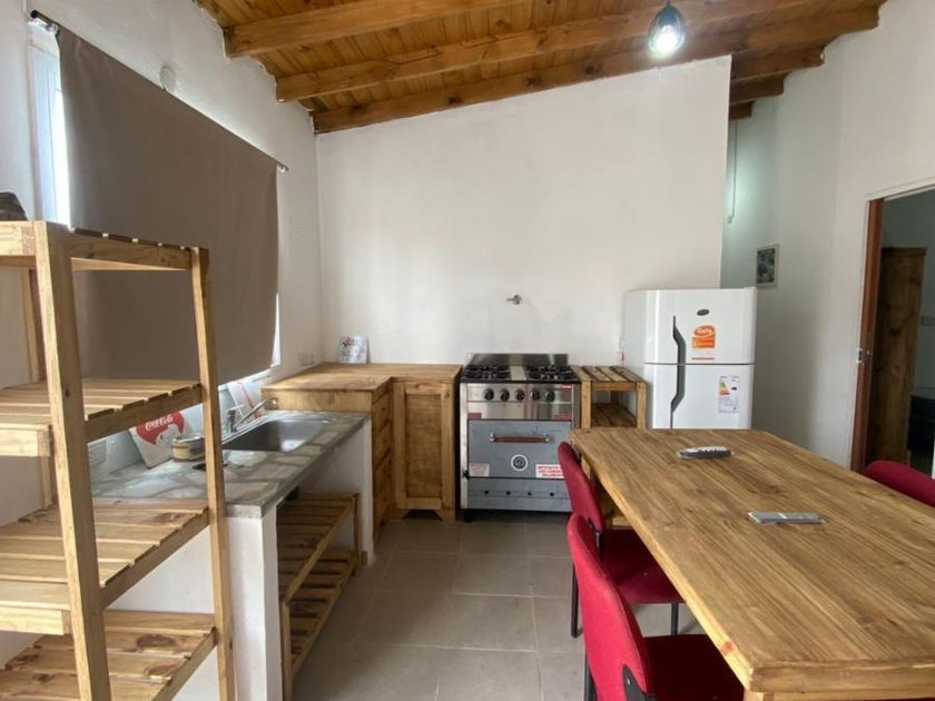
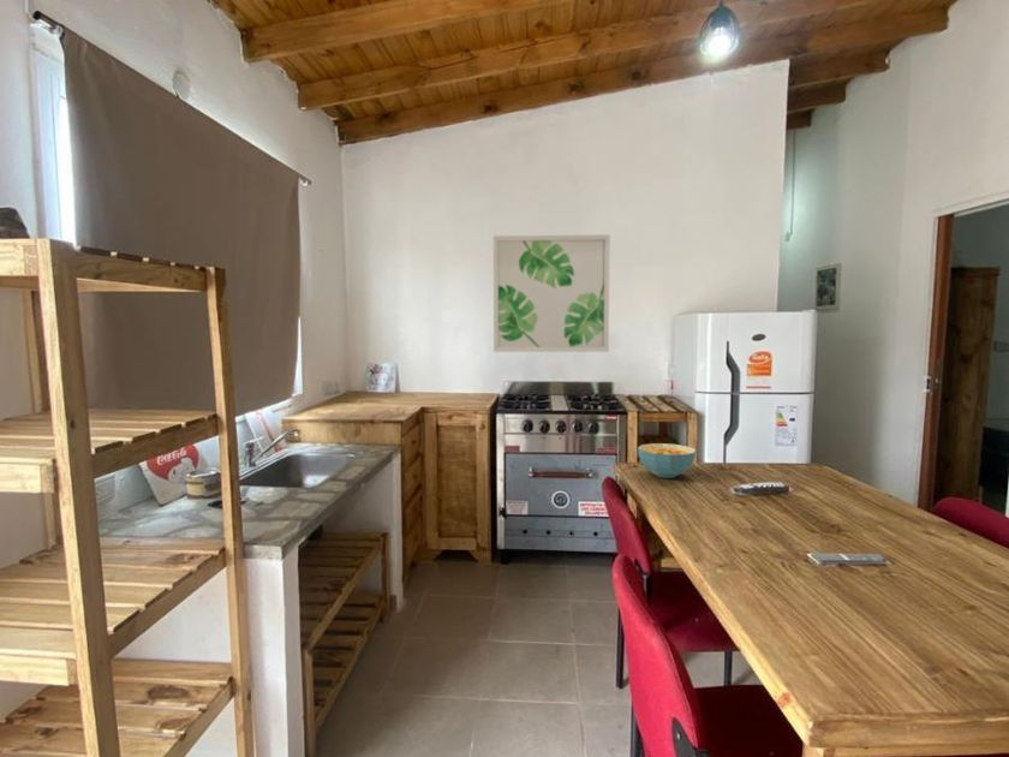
+ wall art (550, 293)
+ cereal bowl (665, 461)
